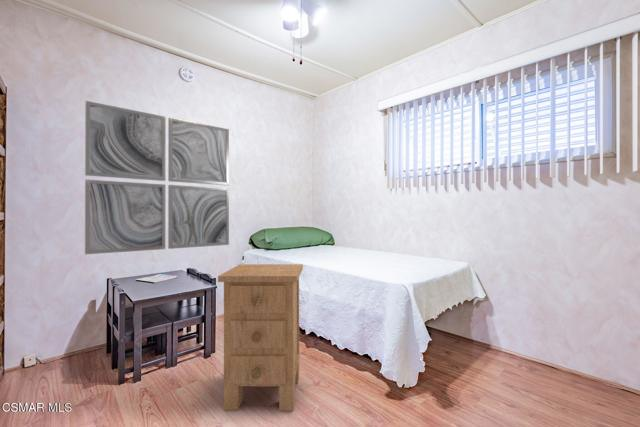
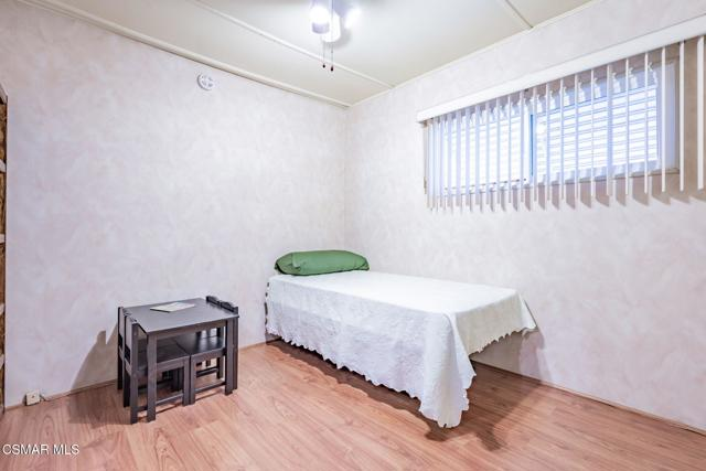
- wall art (164, 184)
- nightstand (264, 331)
